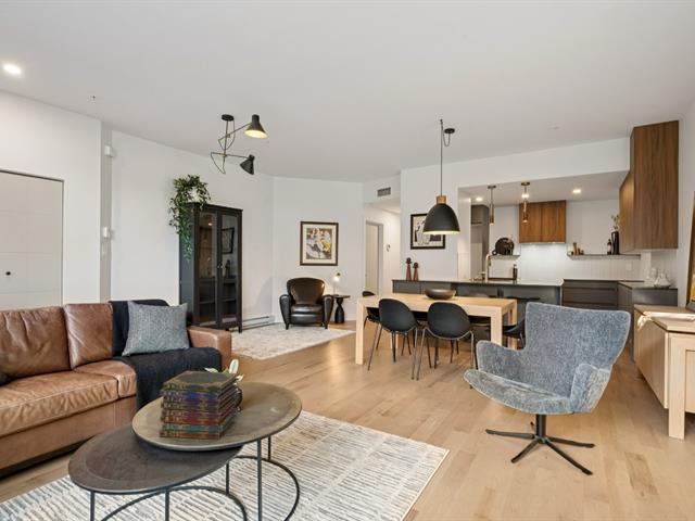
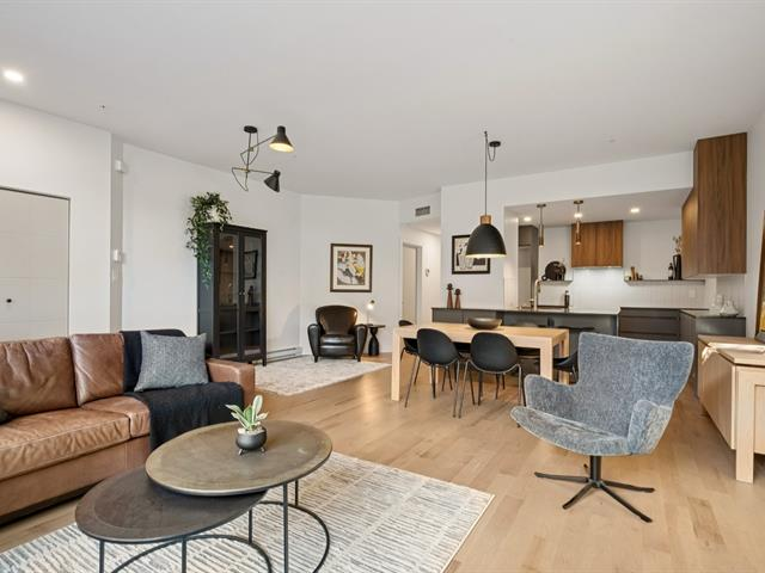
- book stack (201, 403)
